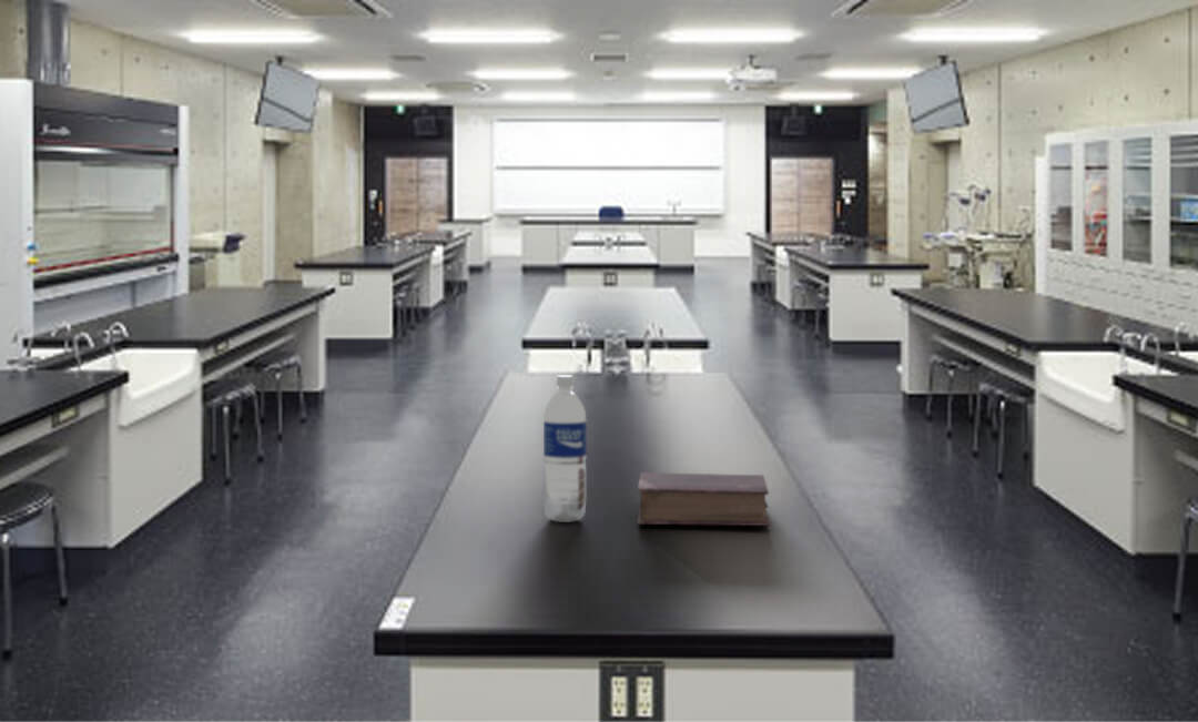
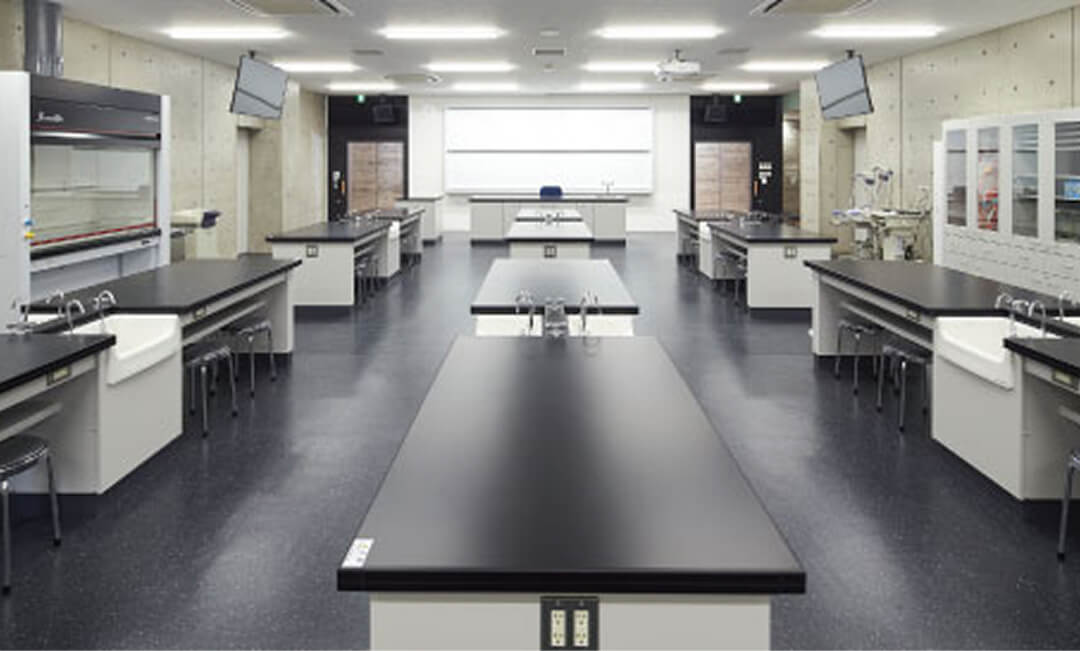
- water bottle (565, 447)
- book (702, 498)
